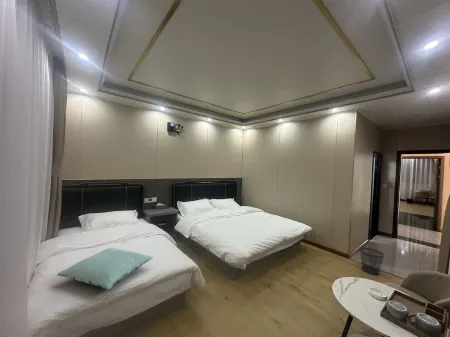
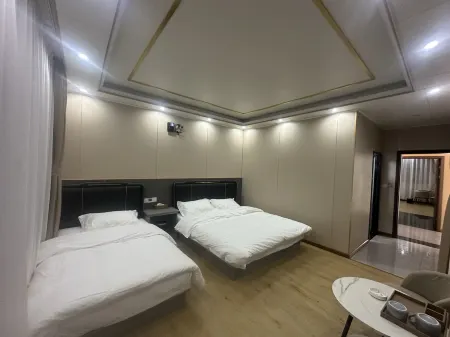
- pillow (109, 265)
- wastebasket (371, 261)
